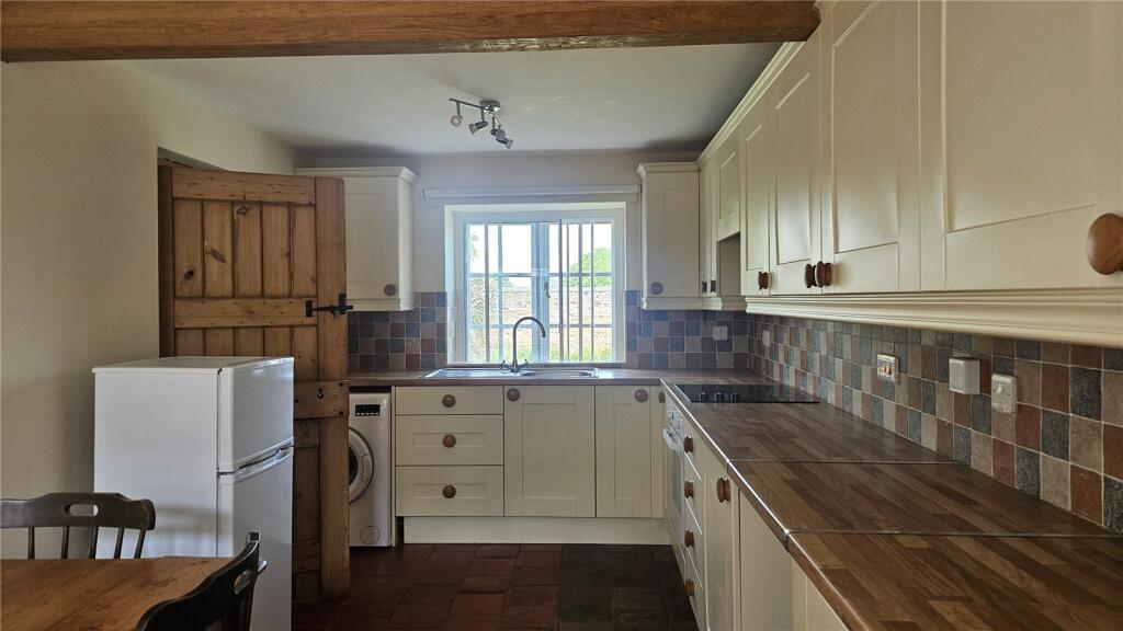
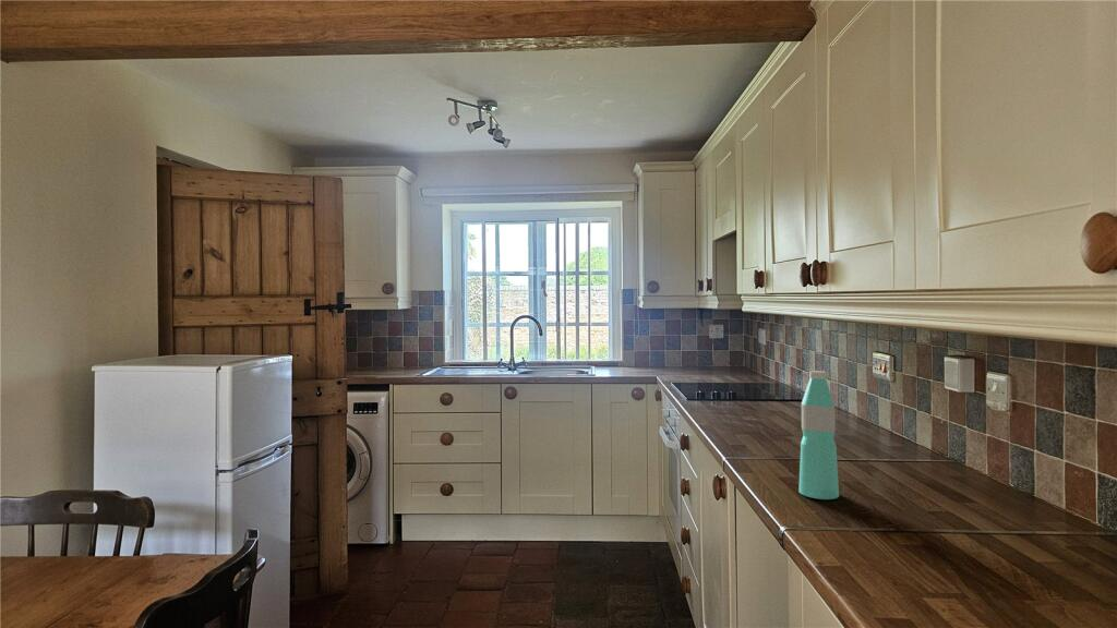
+ water bottle (818, 432)
